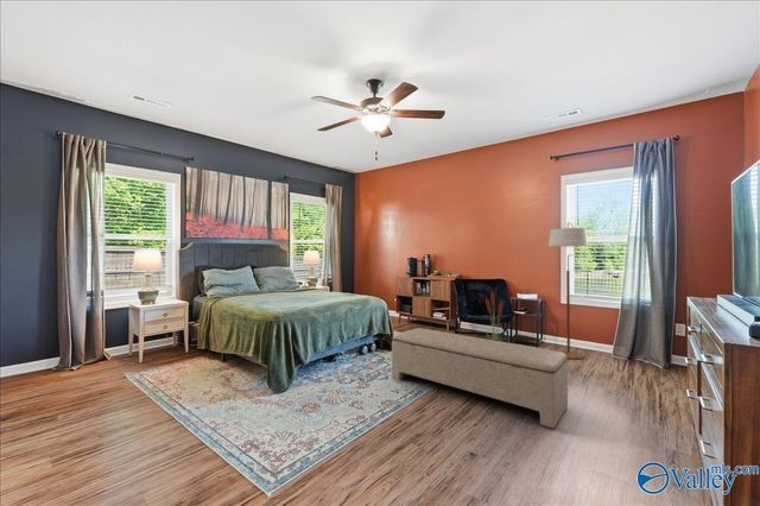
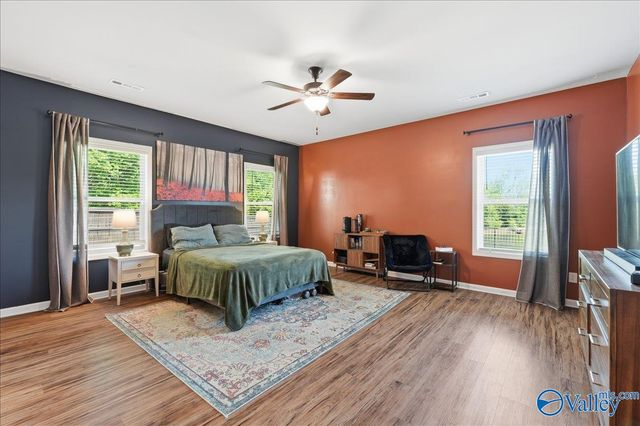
- bench (470, 366)
- decorative plant (494, 321)
- floor lamp (569, 287)
